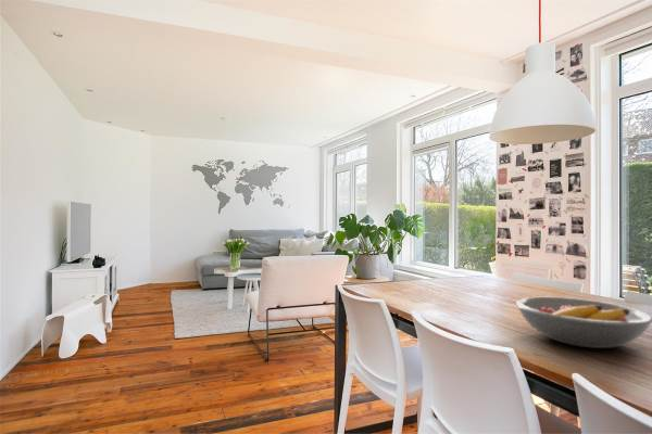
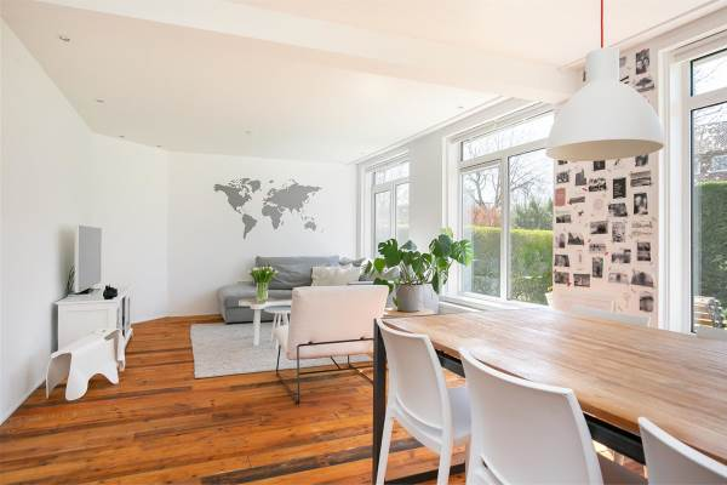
- fruit bowl (578, 319)
